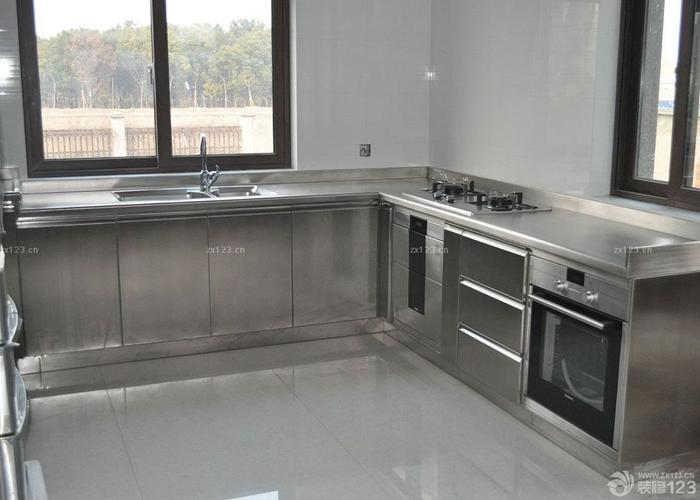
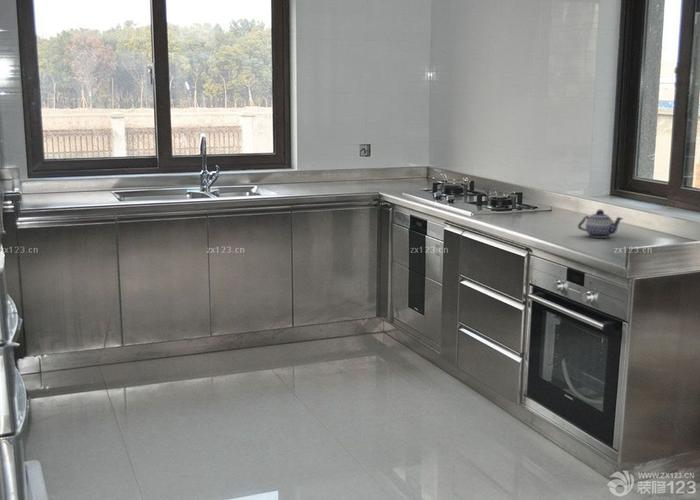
+ teapot (600, 223)
